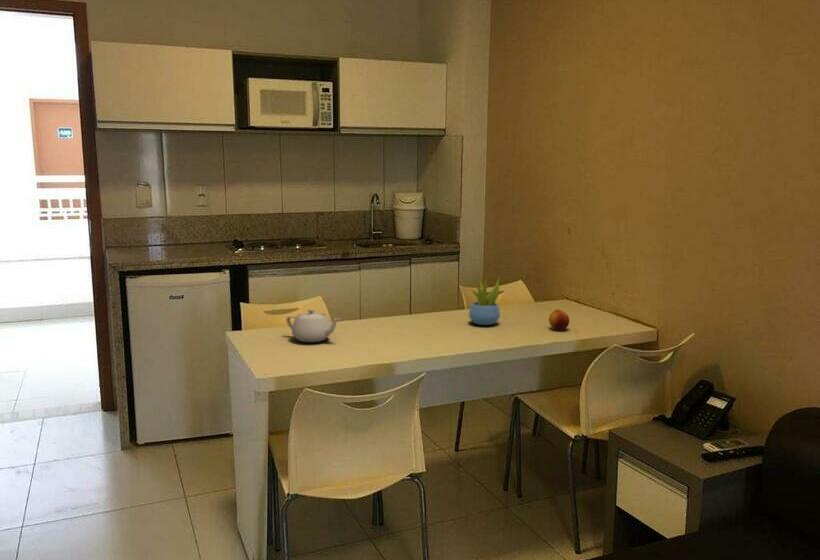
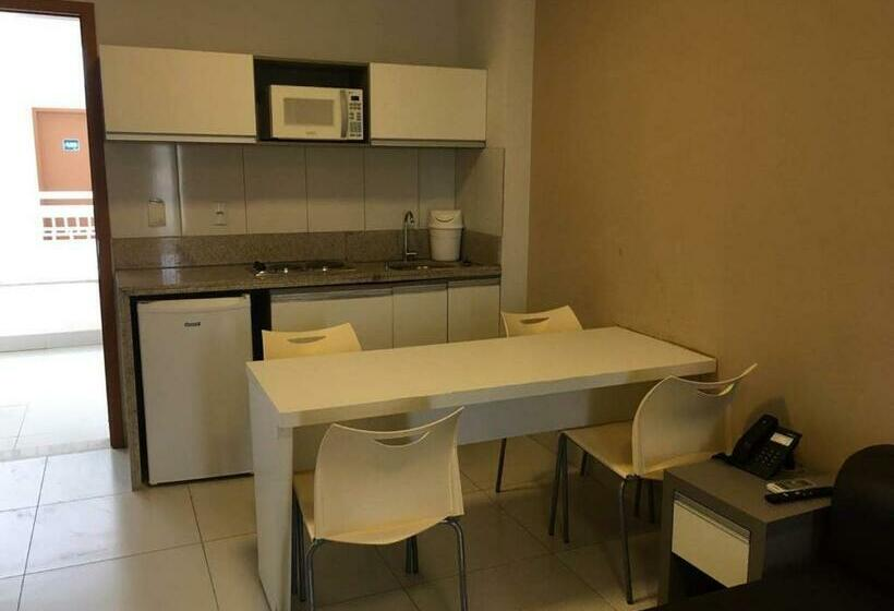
- fruit (558, 319)
- succulent plant (485, 300)
- teapot (313, 324)
